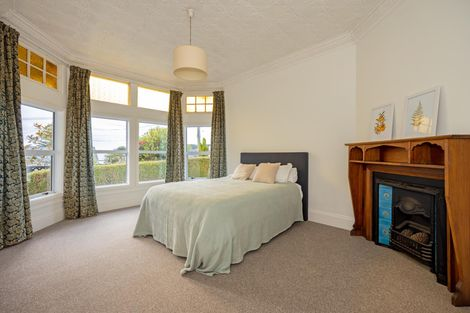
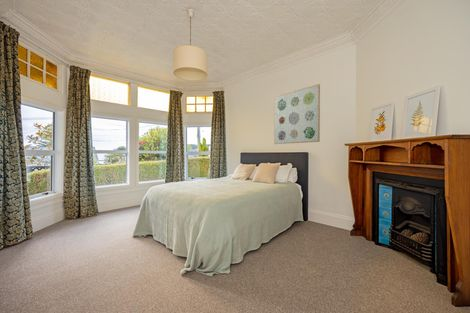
+ wall art (294, 117)
